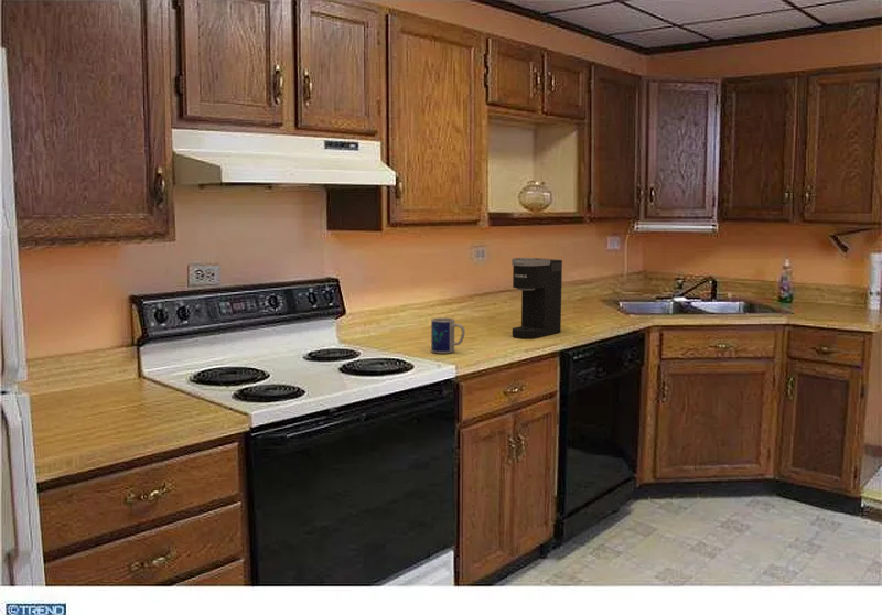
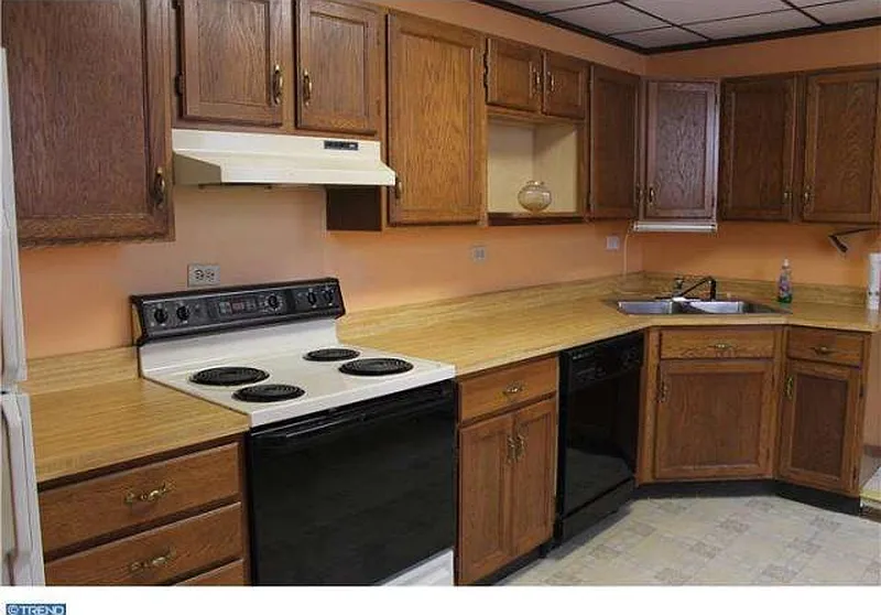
- coffee maker (537, 295)
- mug (448, 335)
